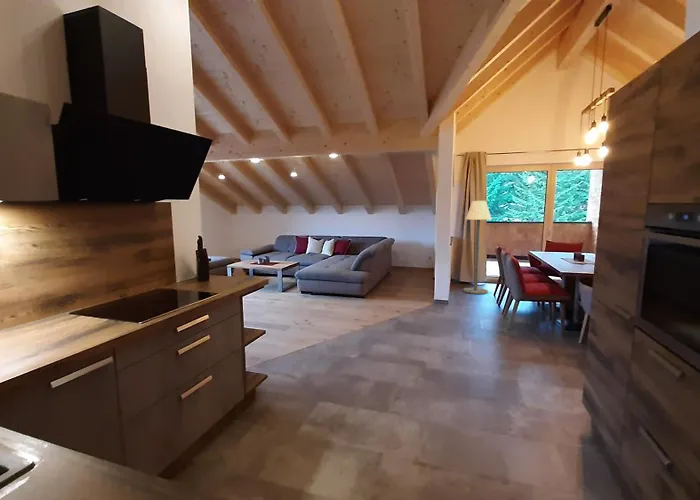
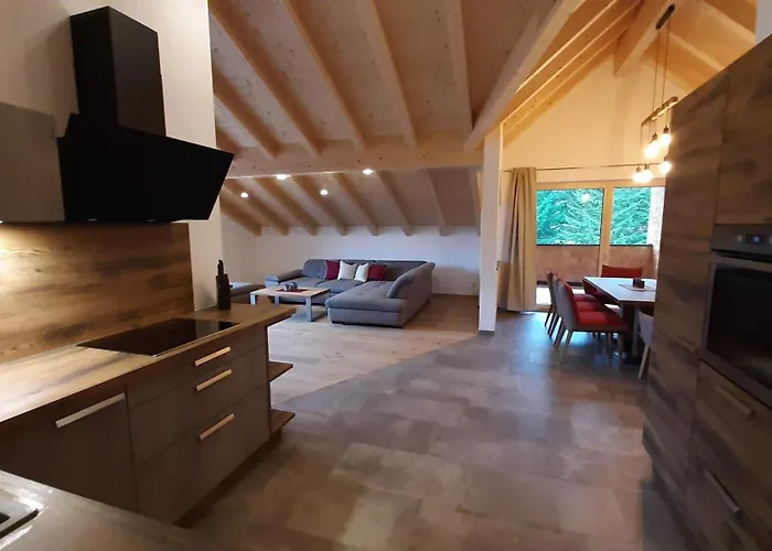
- floor lamp (477, 246)
